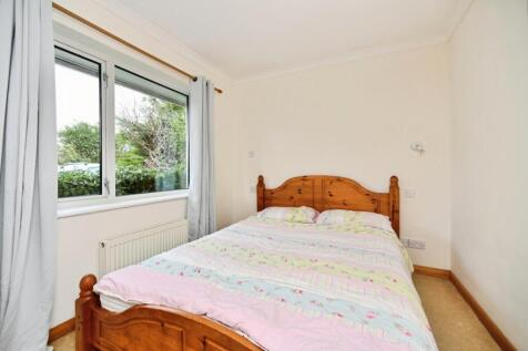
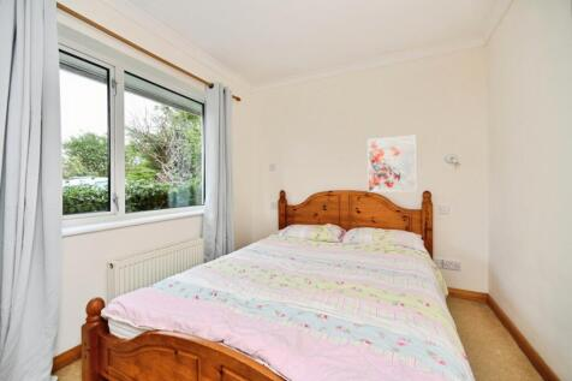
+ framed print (391, 163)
